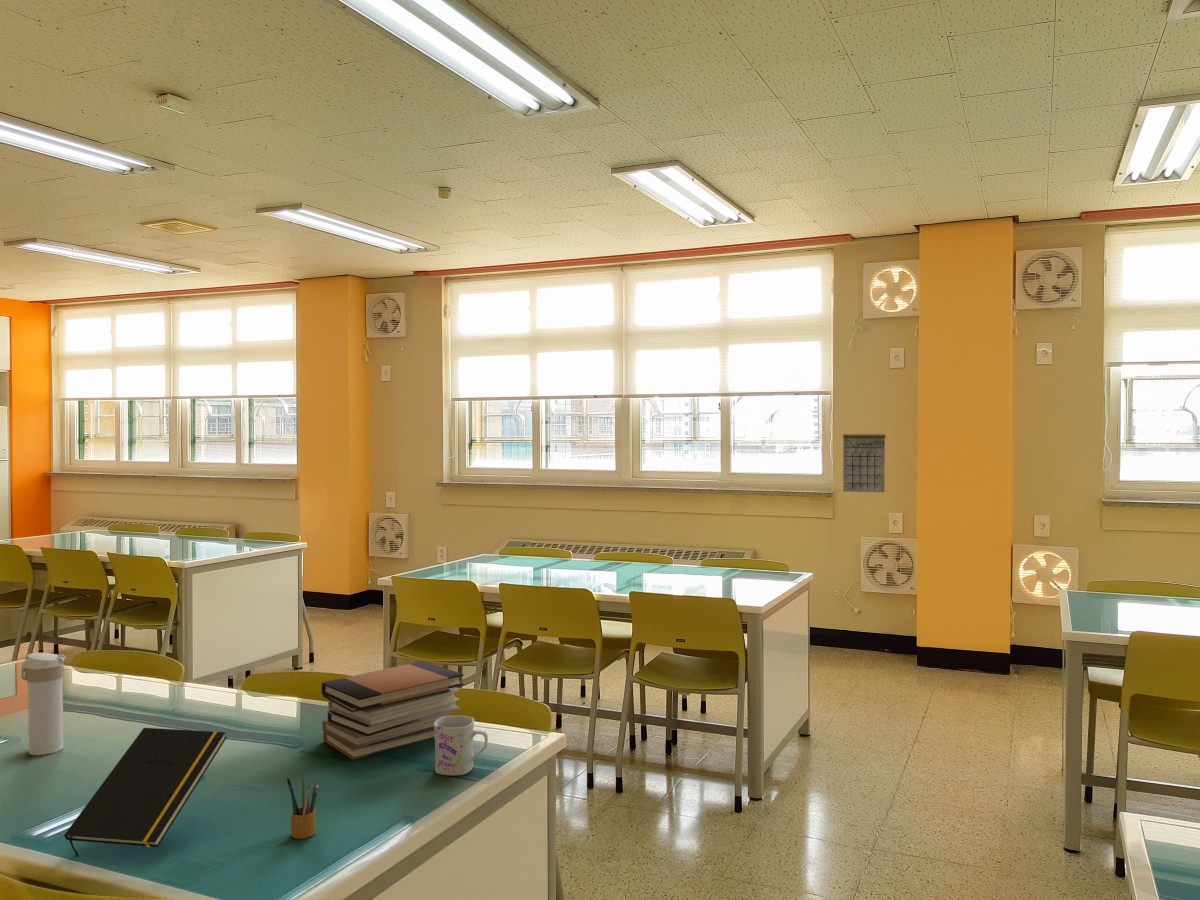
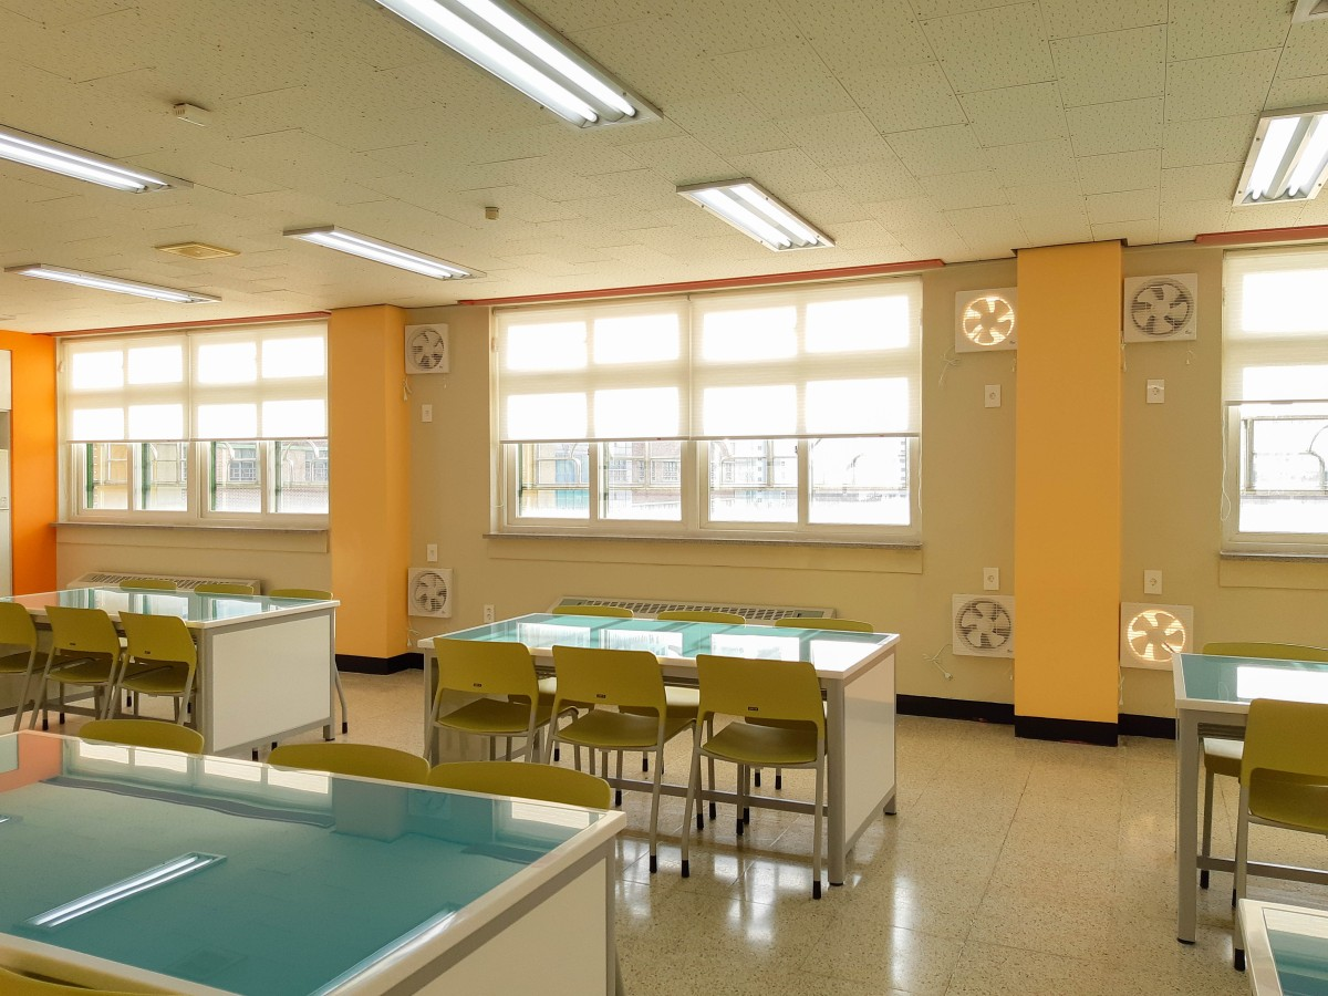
- mug (461, 745)
- calendar (863, 456)
- book stack (393, 707)
- pencil box (302, 805)
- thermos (43, 701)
- notepad (149, 791)
